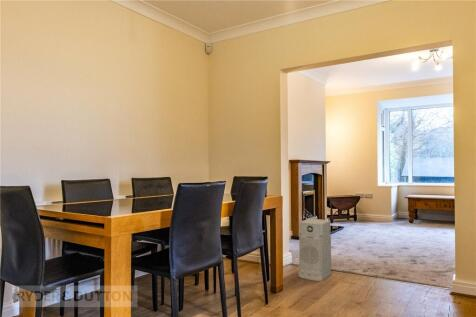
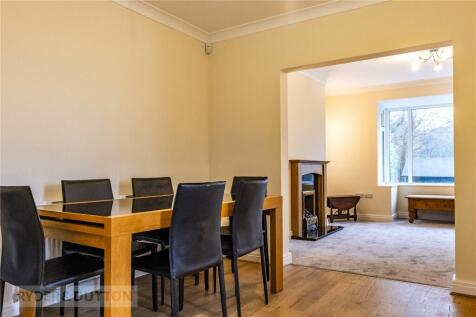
- air purifier (315, 248)
